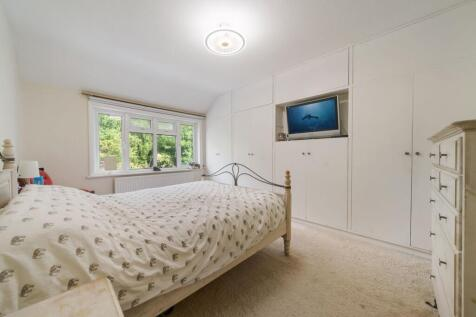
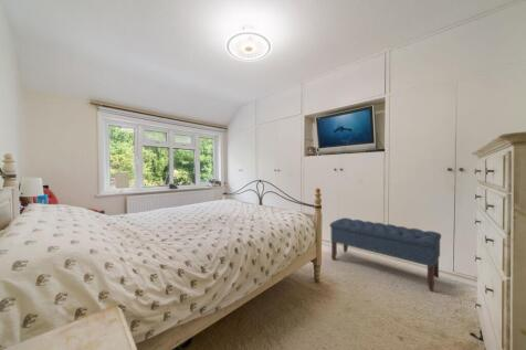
+ bench (379, 246)
